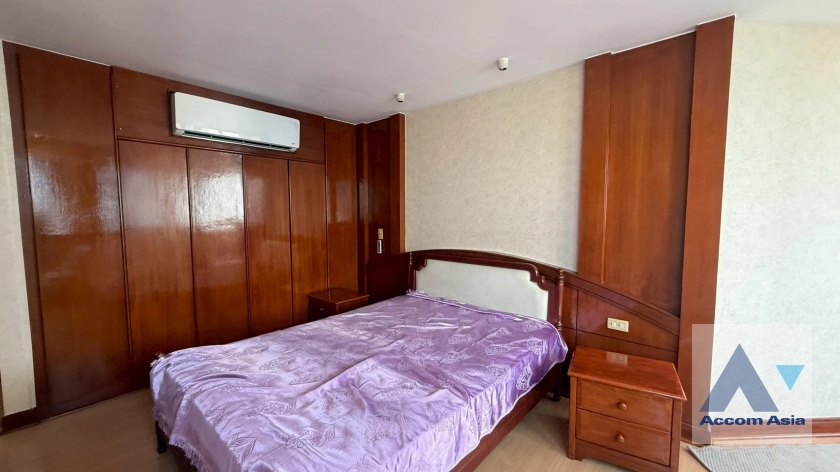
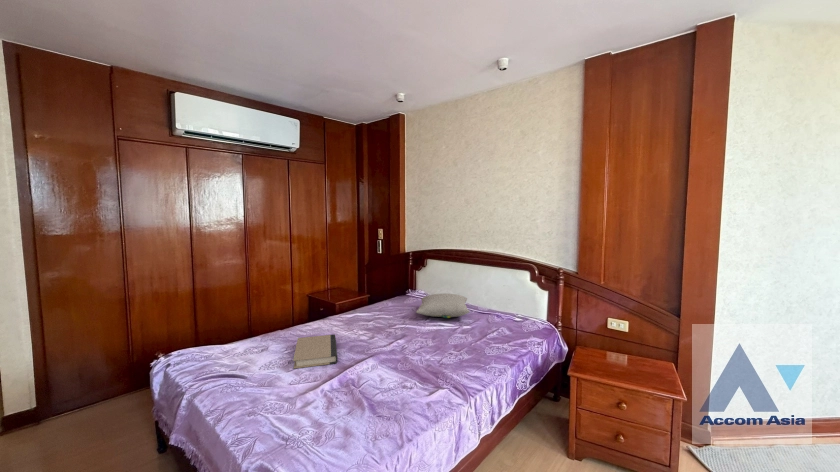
+ pillow (443, 304)
+ book (316, 349)
